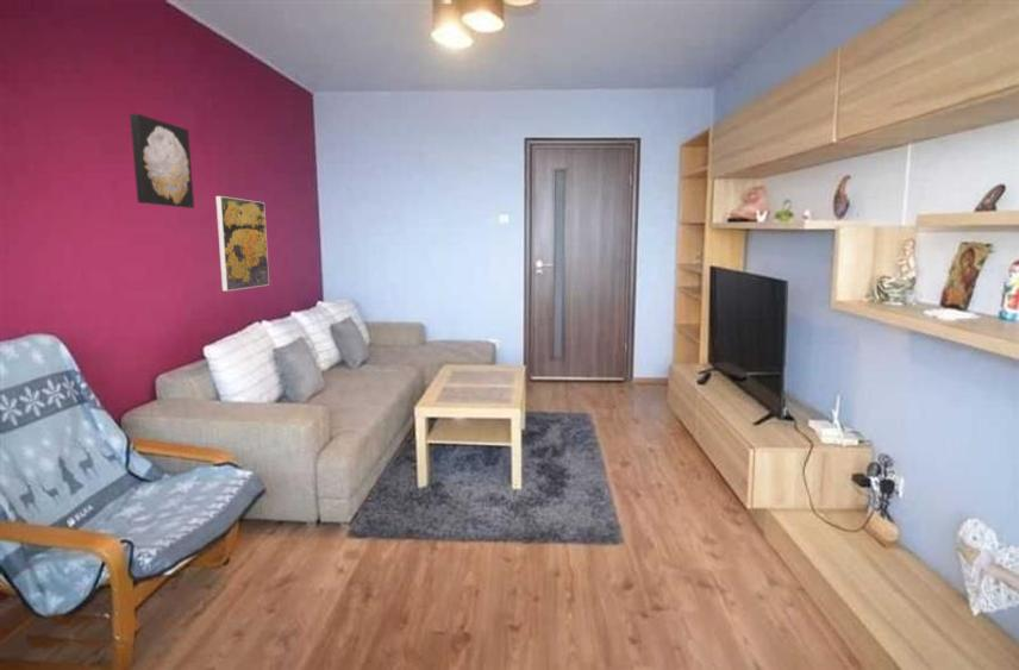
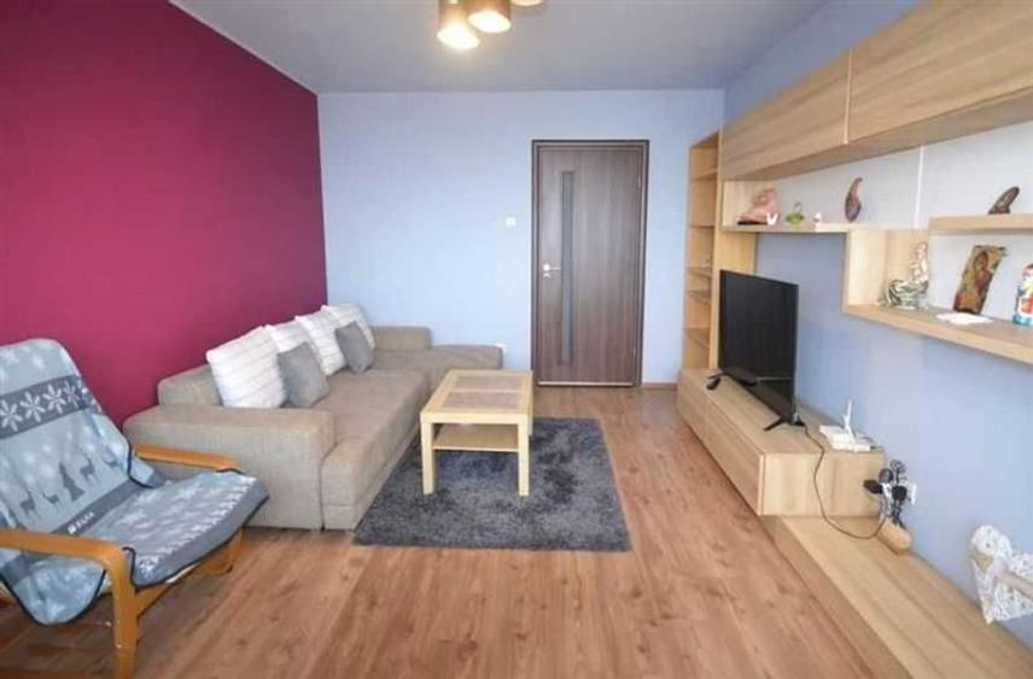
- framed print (244, 244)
- wall art (163, 164)
